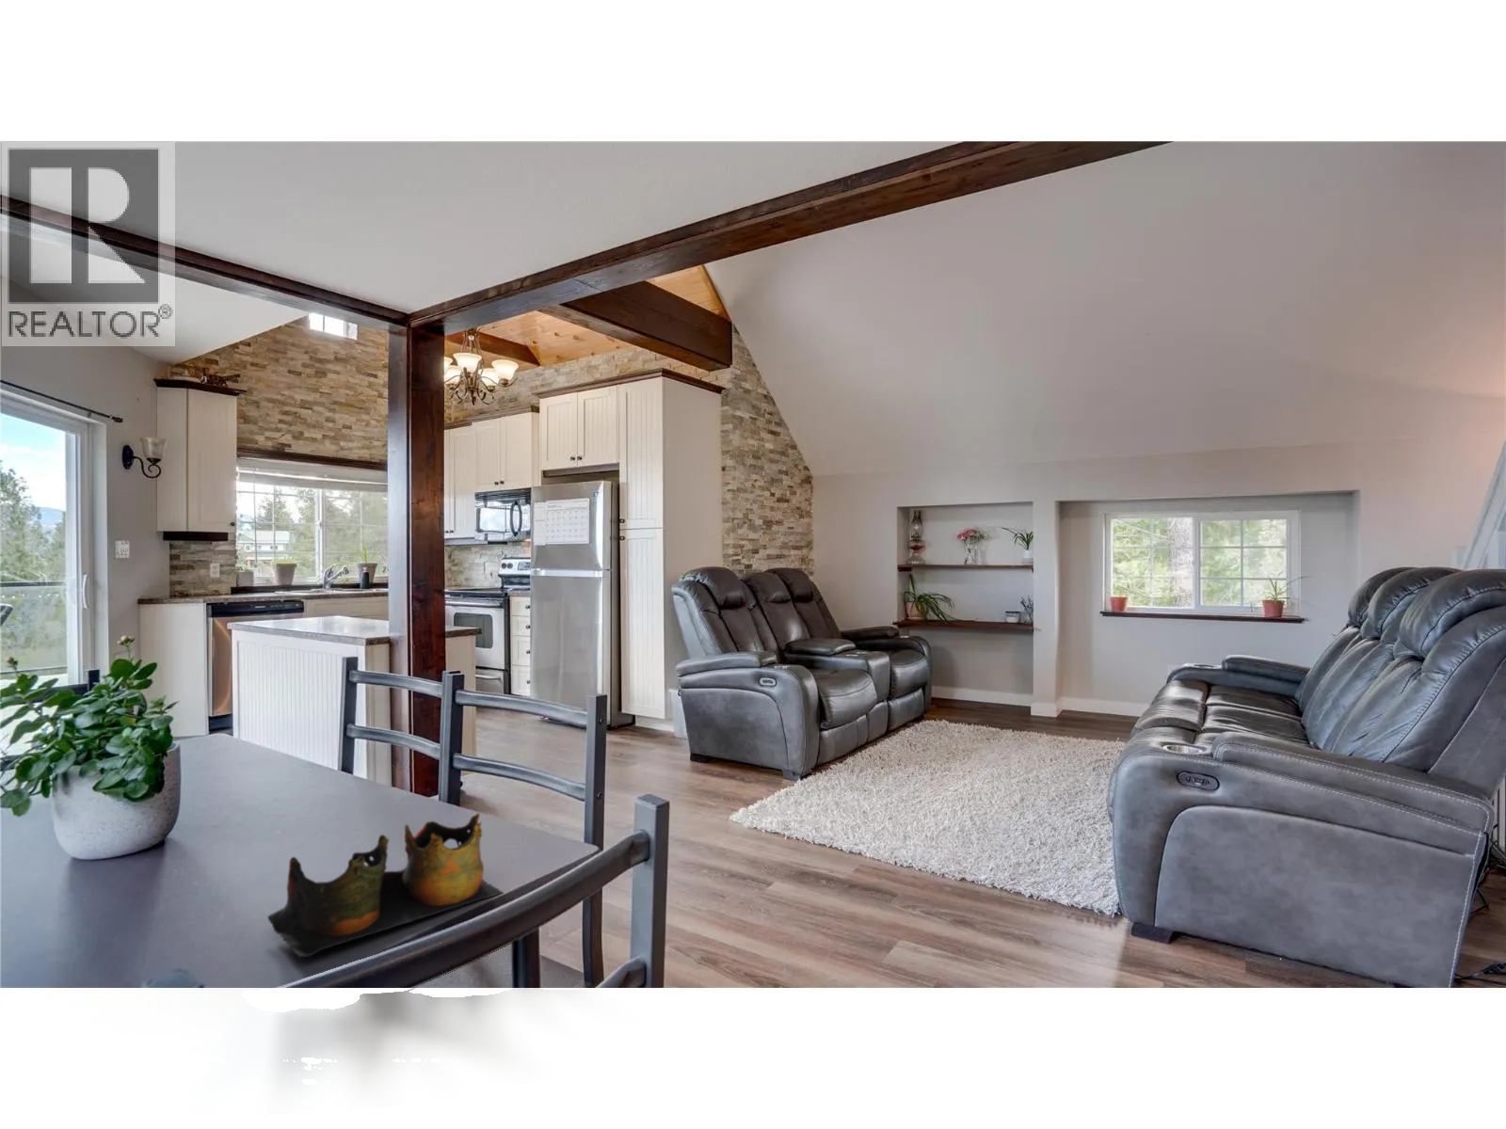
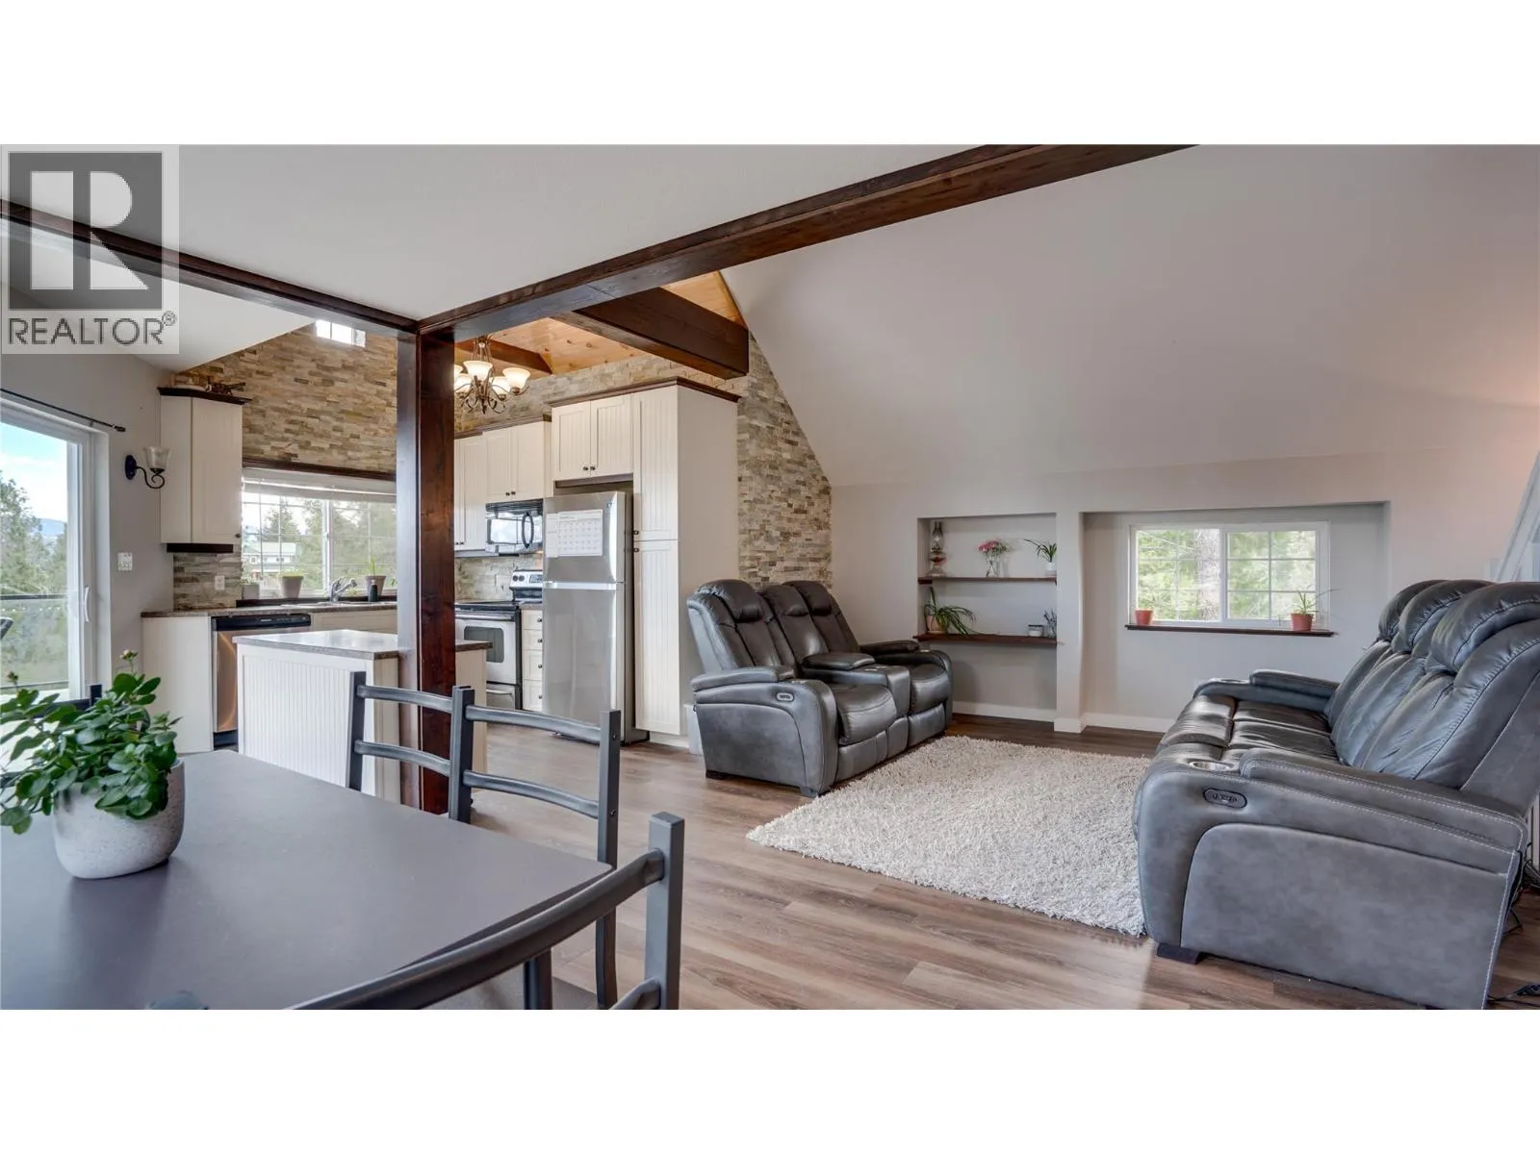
- decorative bowl (390, 872)
